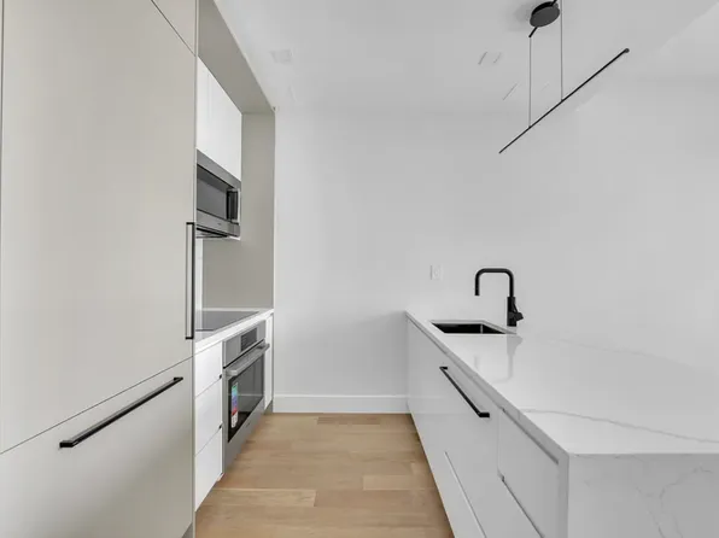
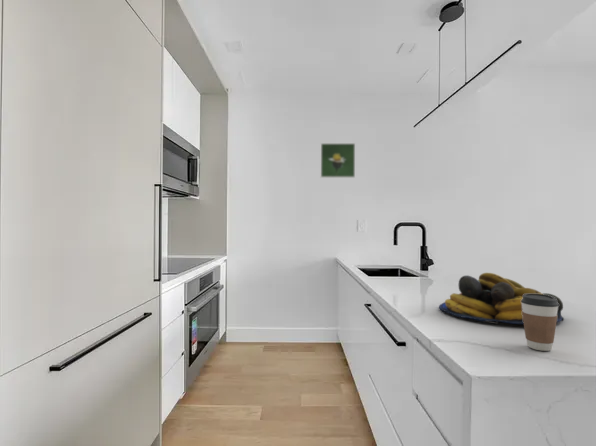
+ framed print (337, 160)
+ coffee cup (539, 321)
+ fruit bowl (496, 293)
